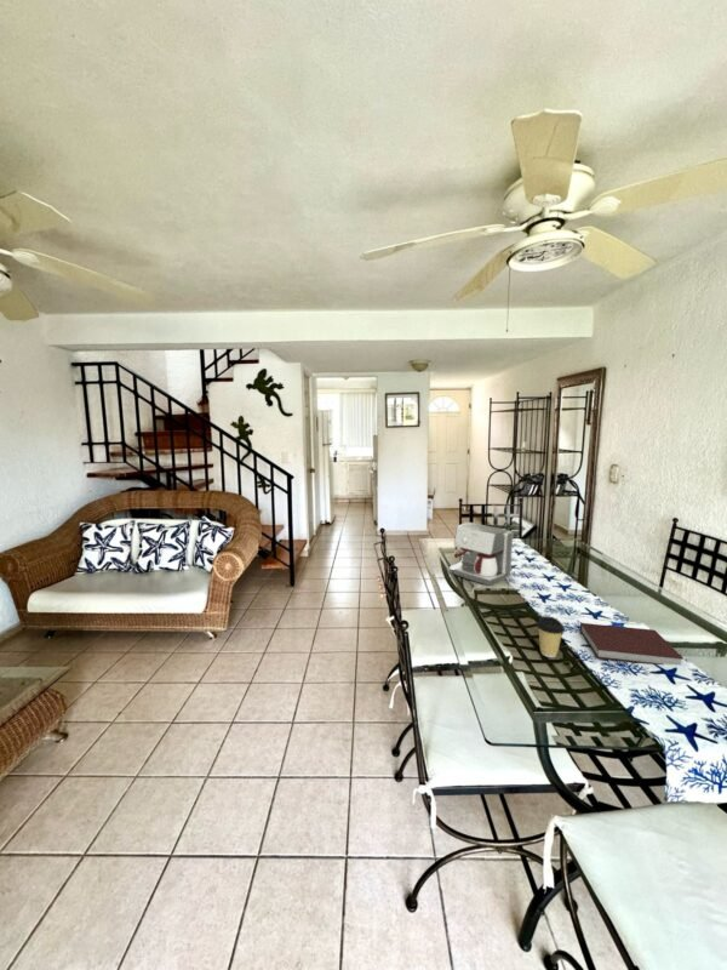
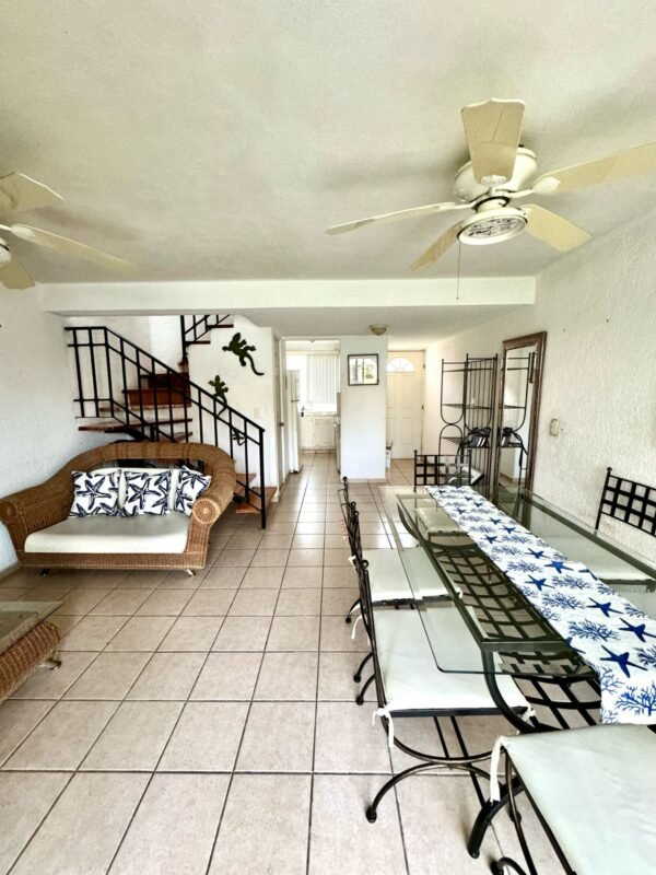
- coffee cup (549, 637)
- notebook (626, 643)
- coffee maker (480, 552)
